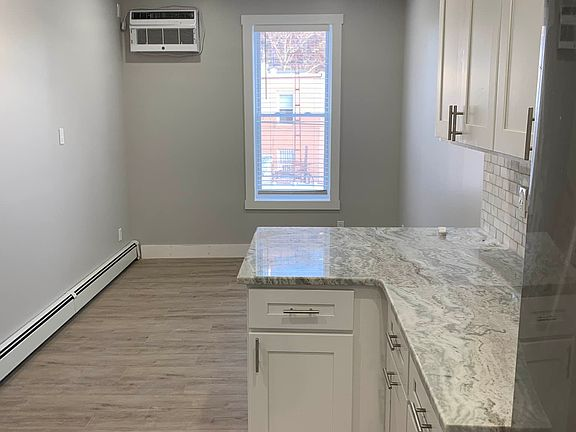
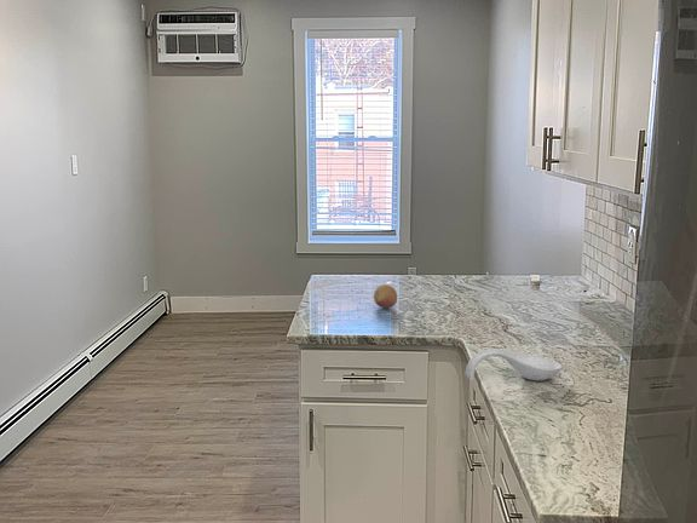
+ spoon rest (514, 363)
+ fruit (385, 295)
